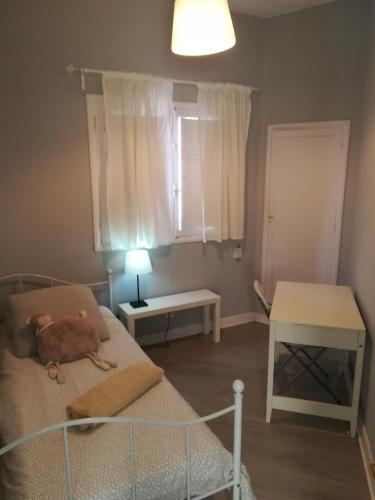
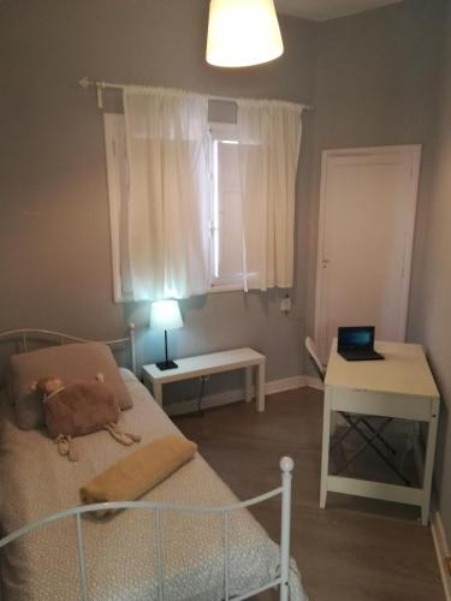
+ laptop (361, 341)
